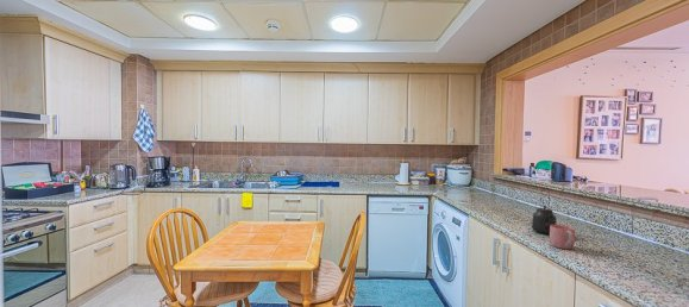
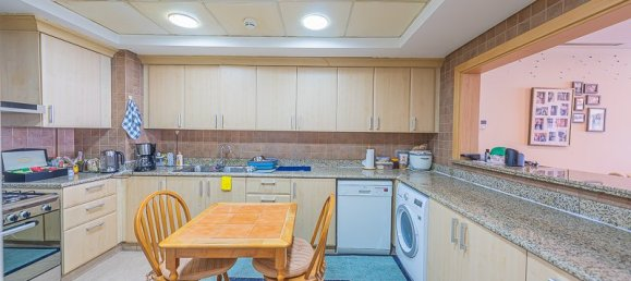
- mug (563, 237)
- kettle (546, 211)
